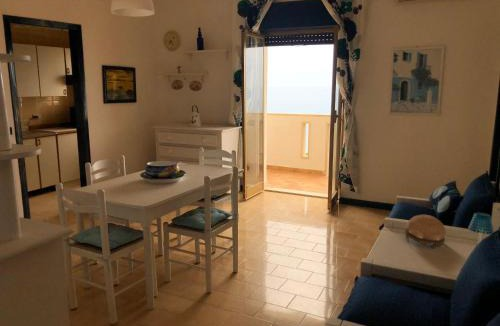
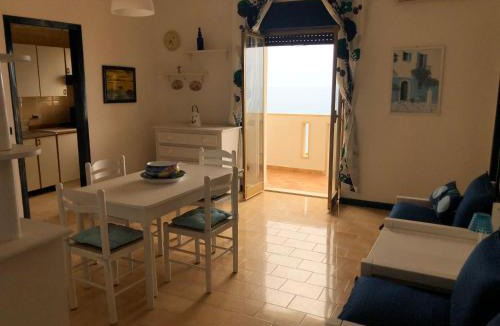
- decorative bowl (425, 228)
